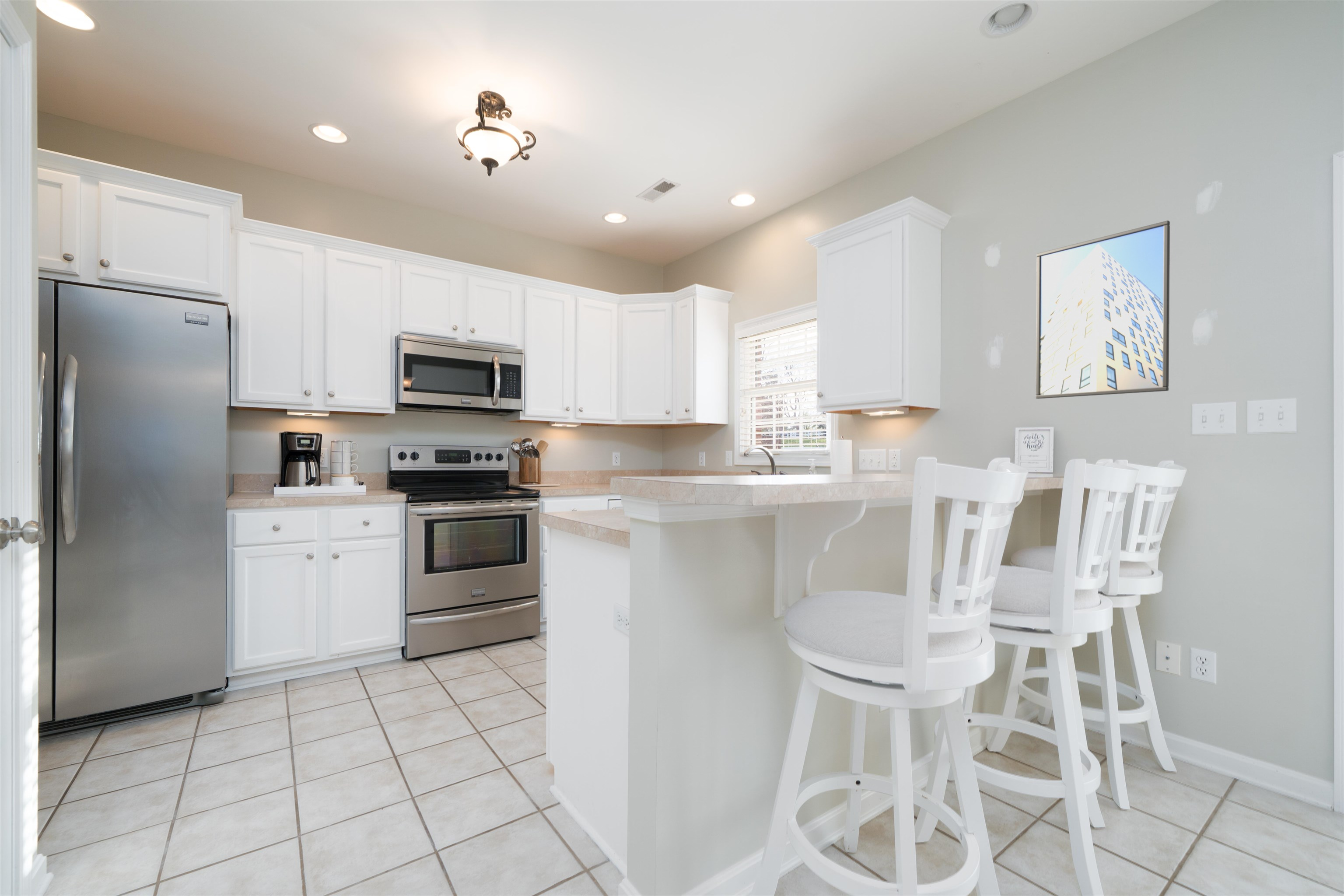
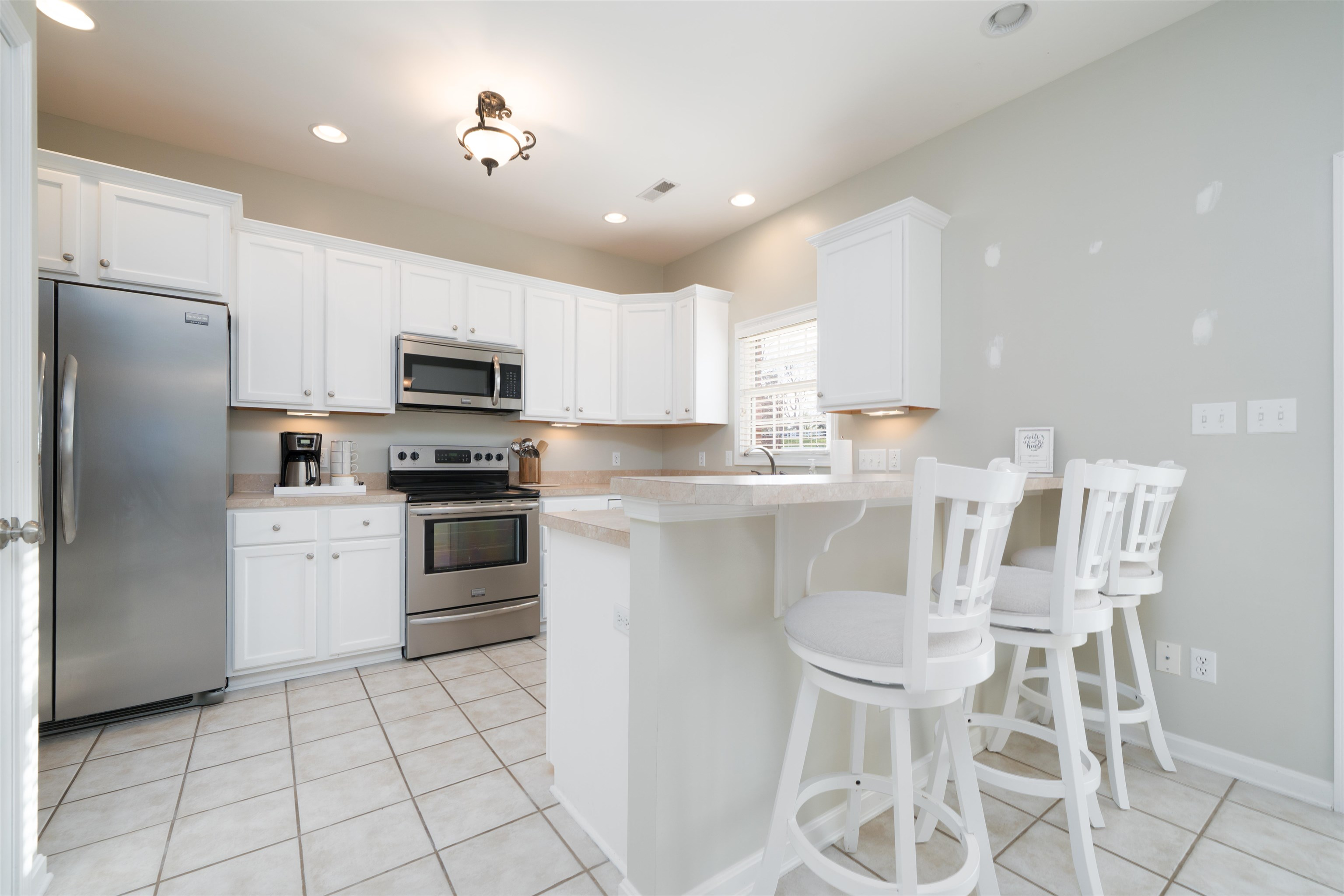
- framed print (1097, 317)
